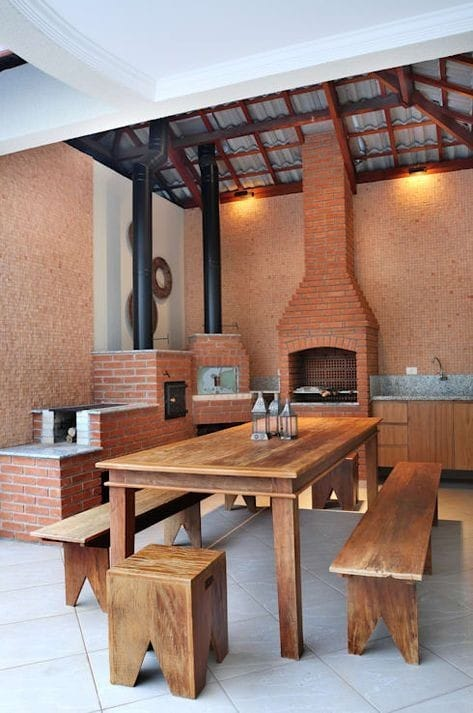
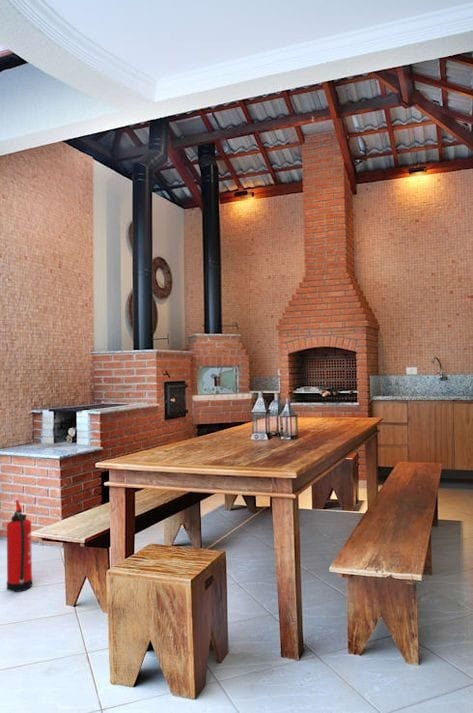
+ fire extinguisher (20, 546)
